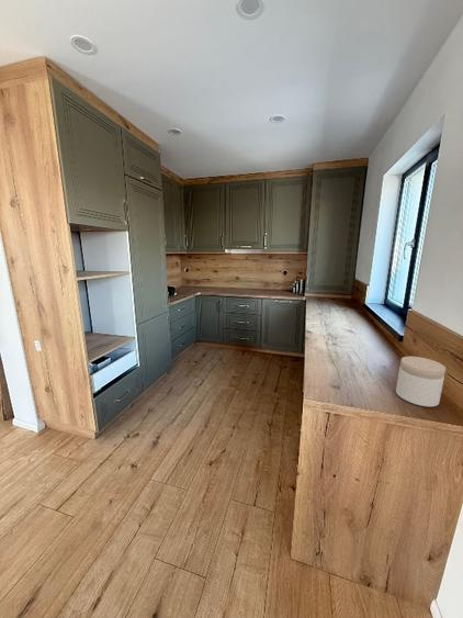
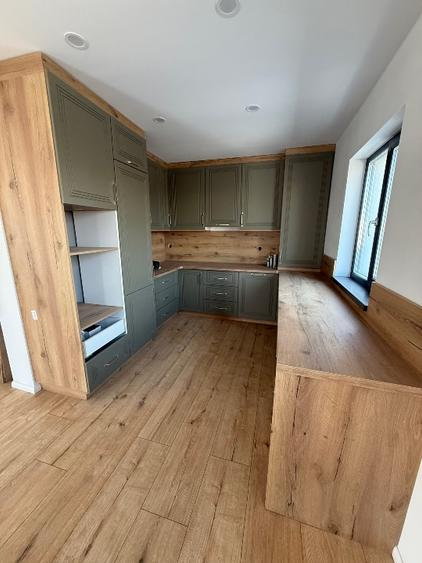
- jar (419, 380)
